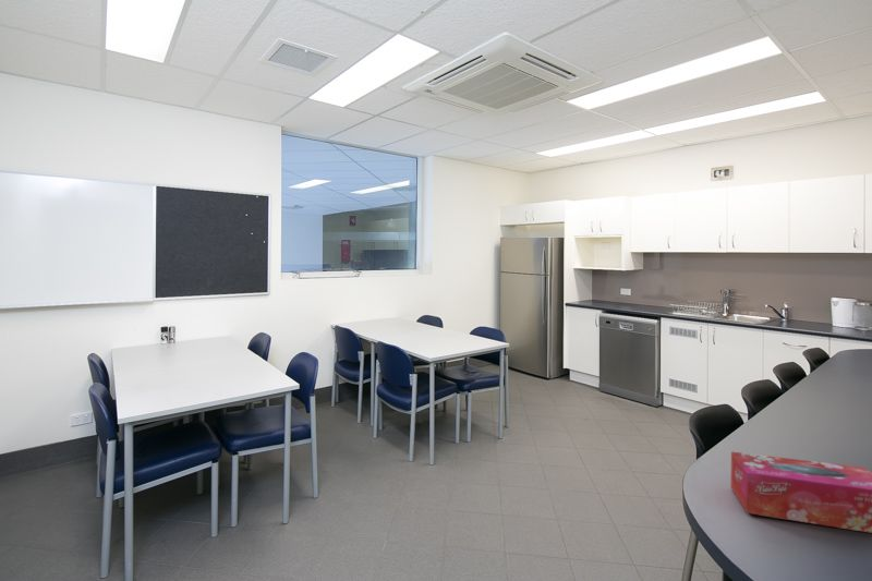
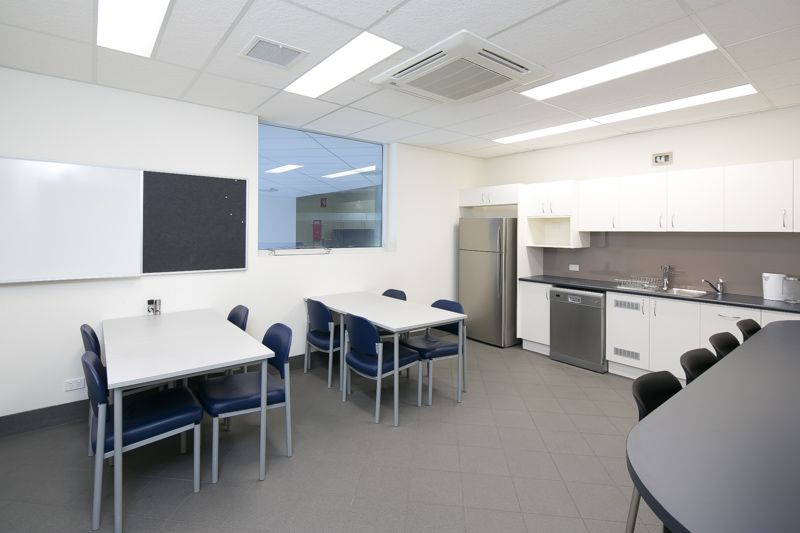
- tissue box (806, 489)
